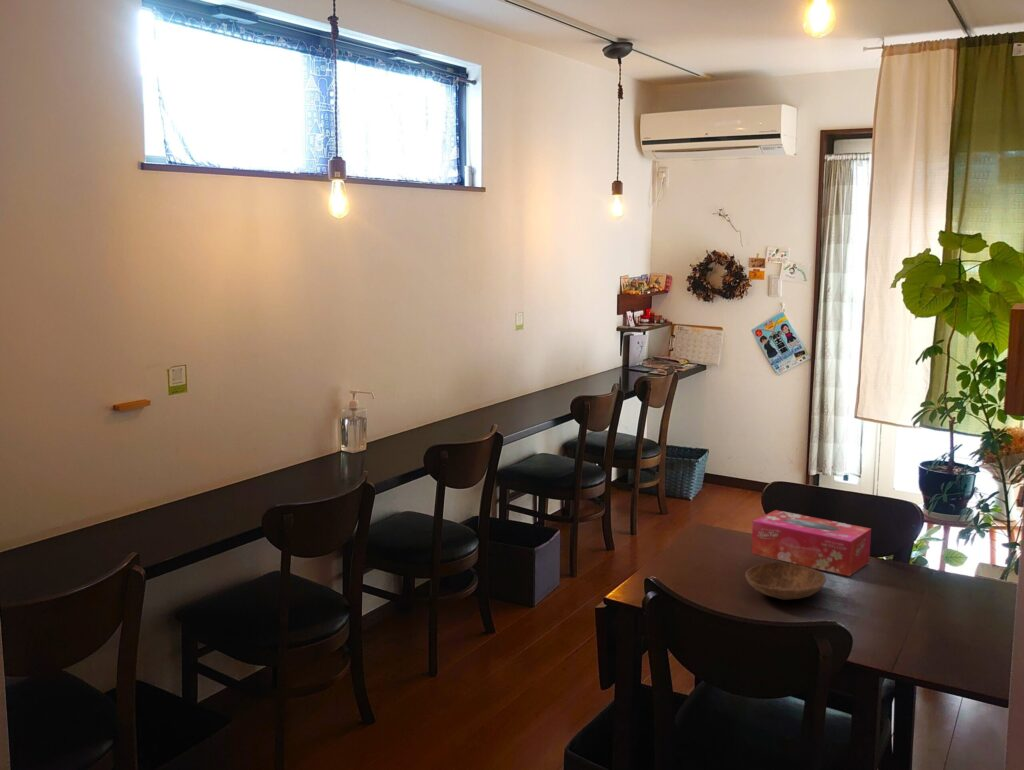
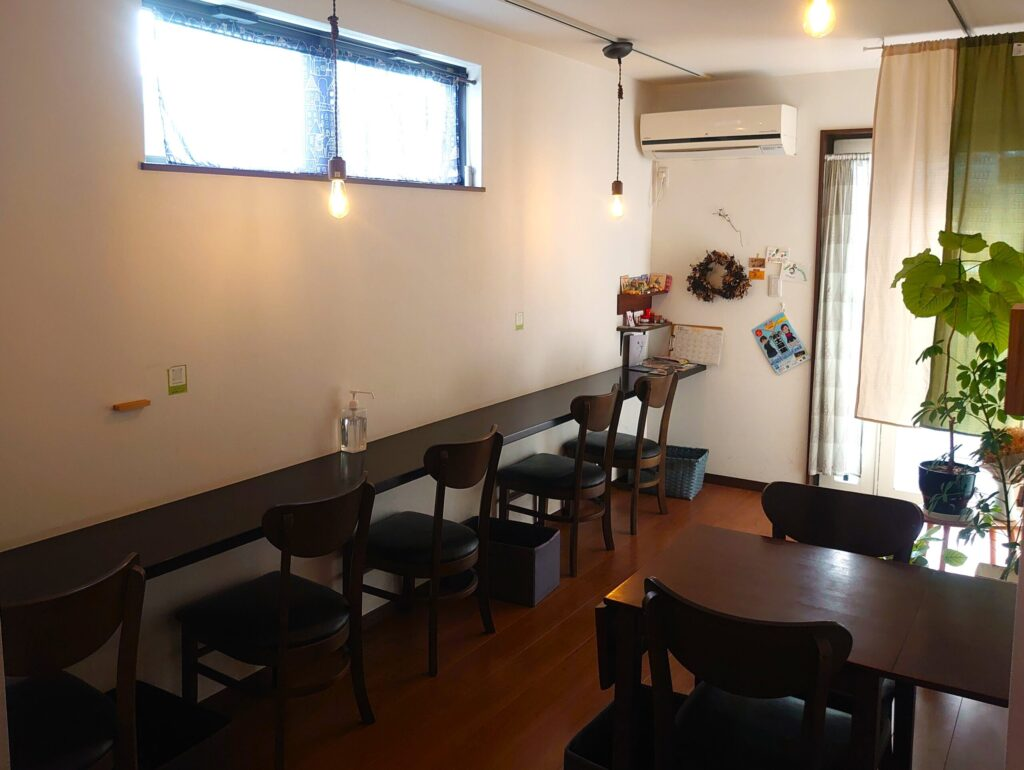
- bowl (784, 584)
- tissue box (810, 541)
